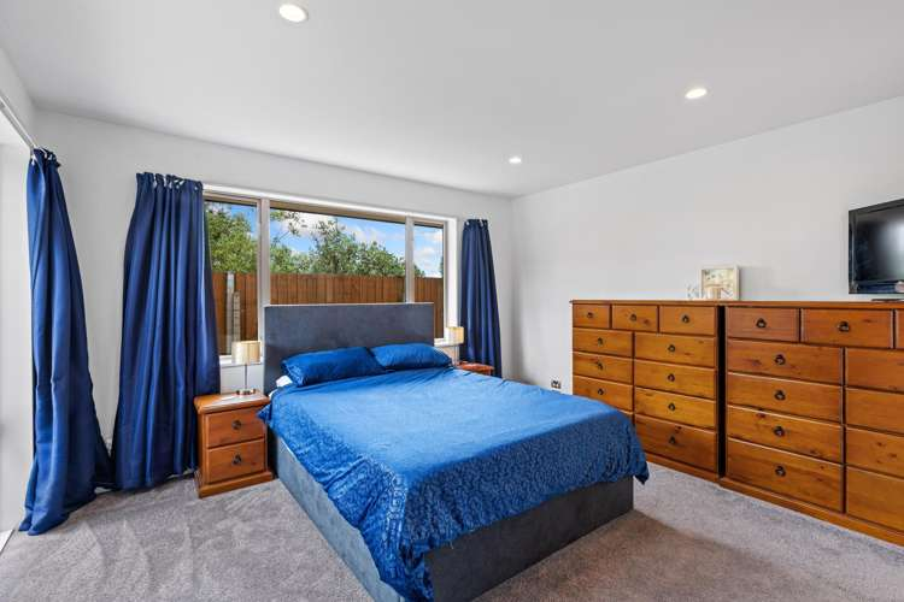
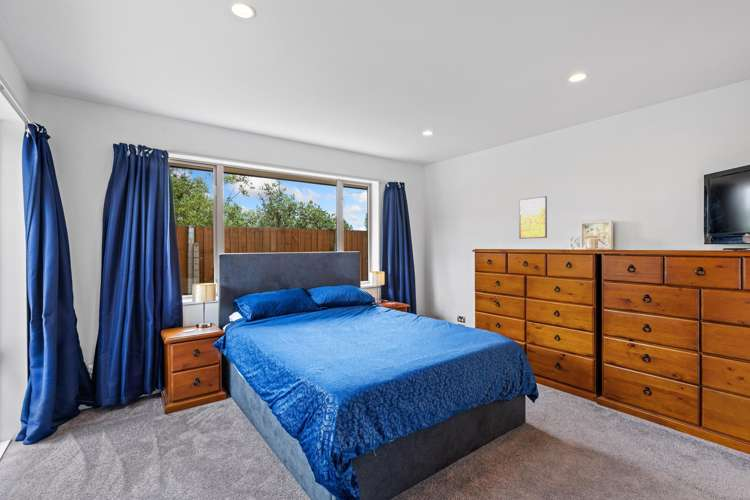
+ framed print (532, 218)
